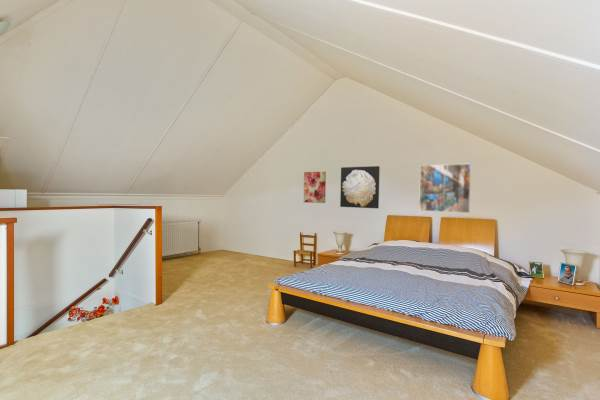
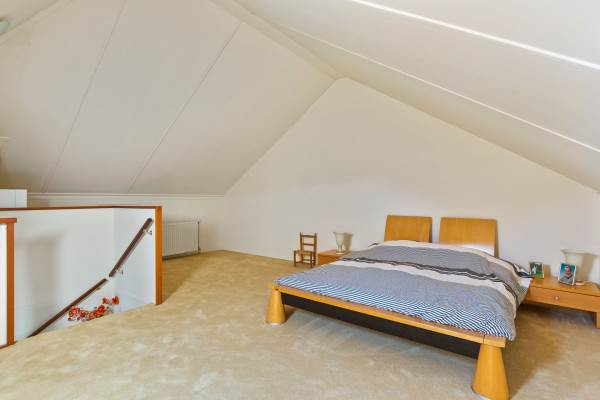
- wall art (359, 187)
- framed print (444, 188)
- wall art (314, 187)
